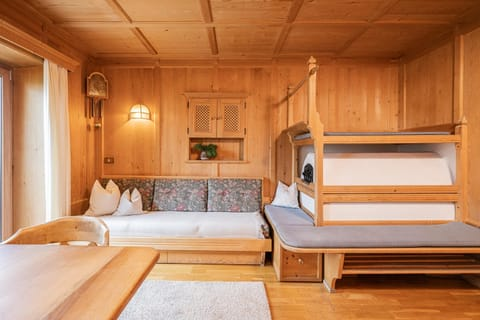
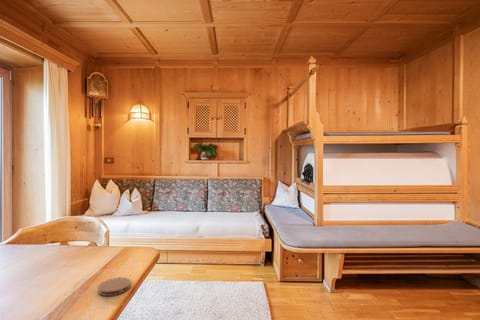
+ coaster (114, 286)
